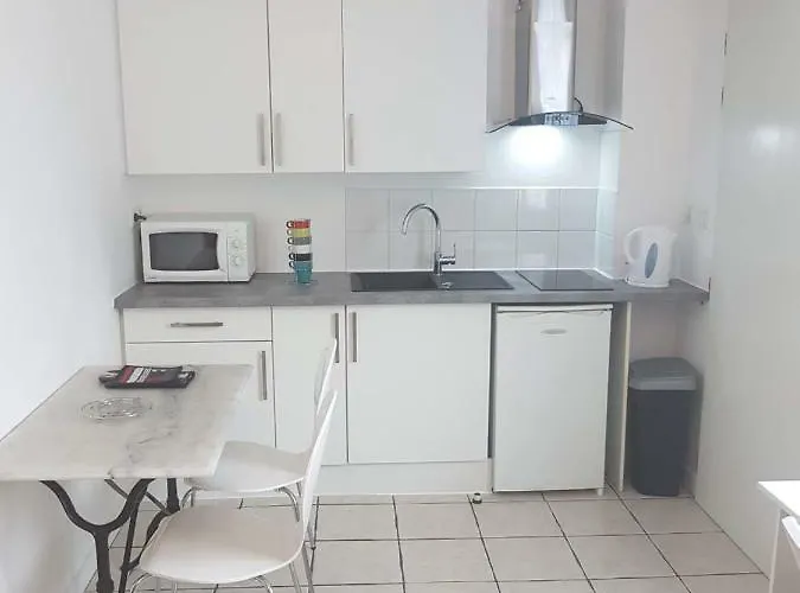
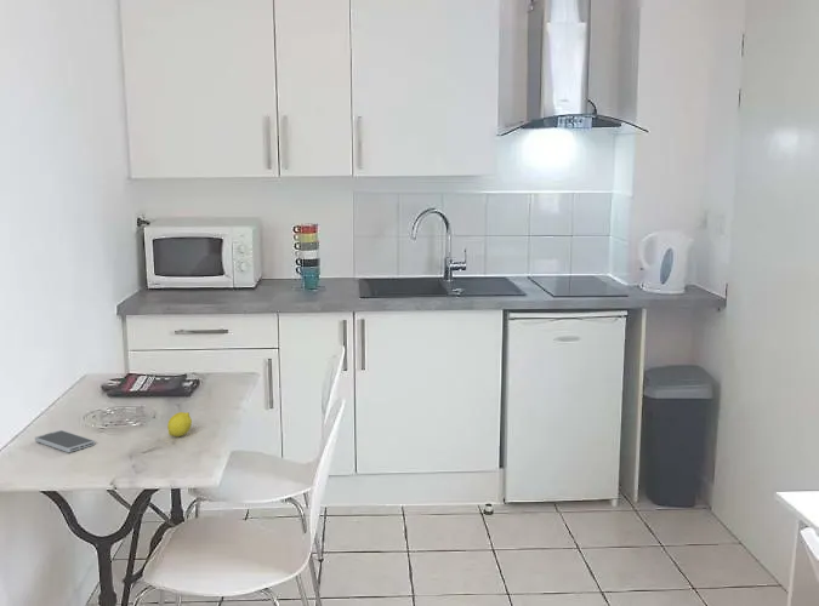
+ fruit (180, 424)
+ smartphone (64, 440)
